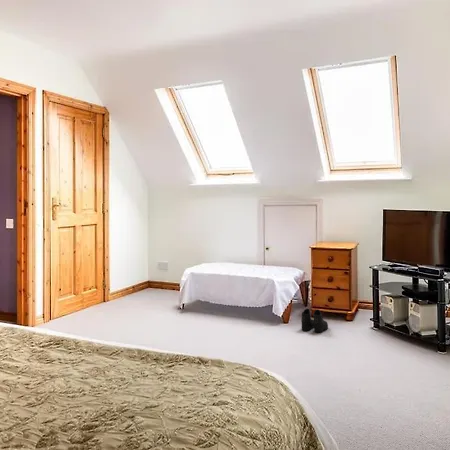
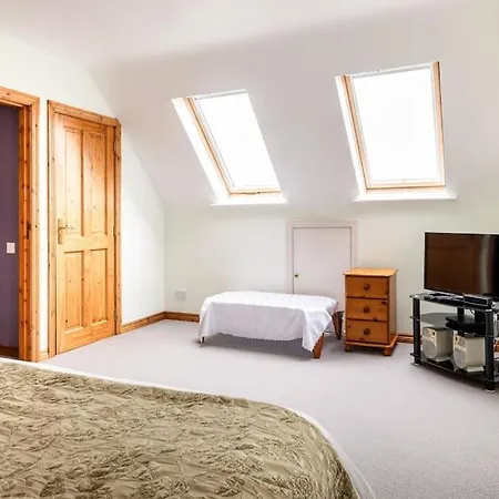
- boots (314, 318)
